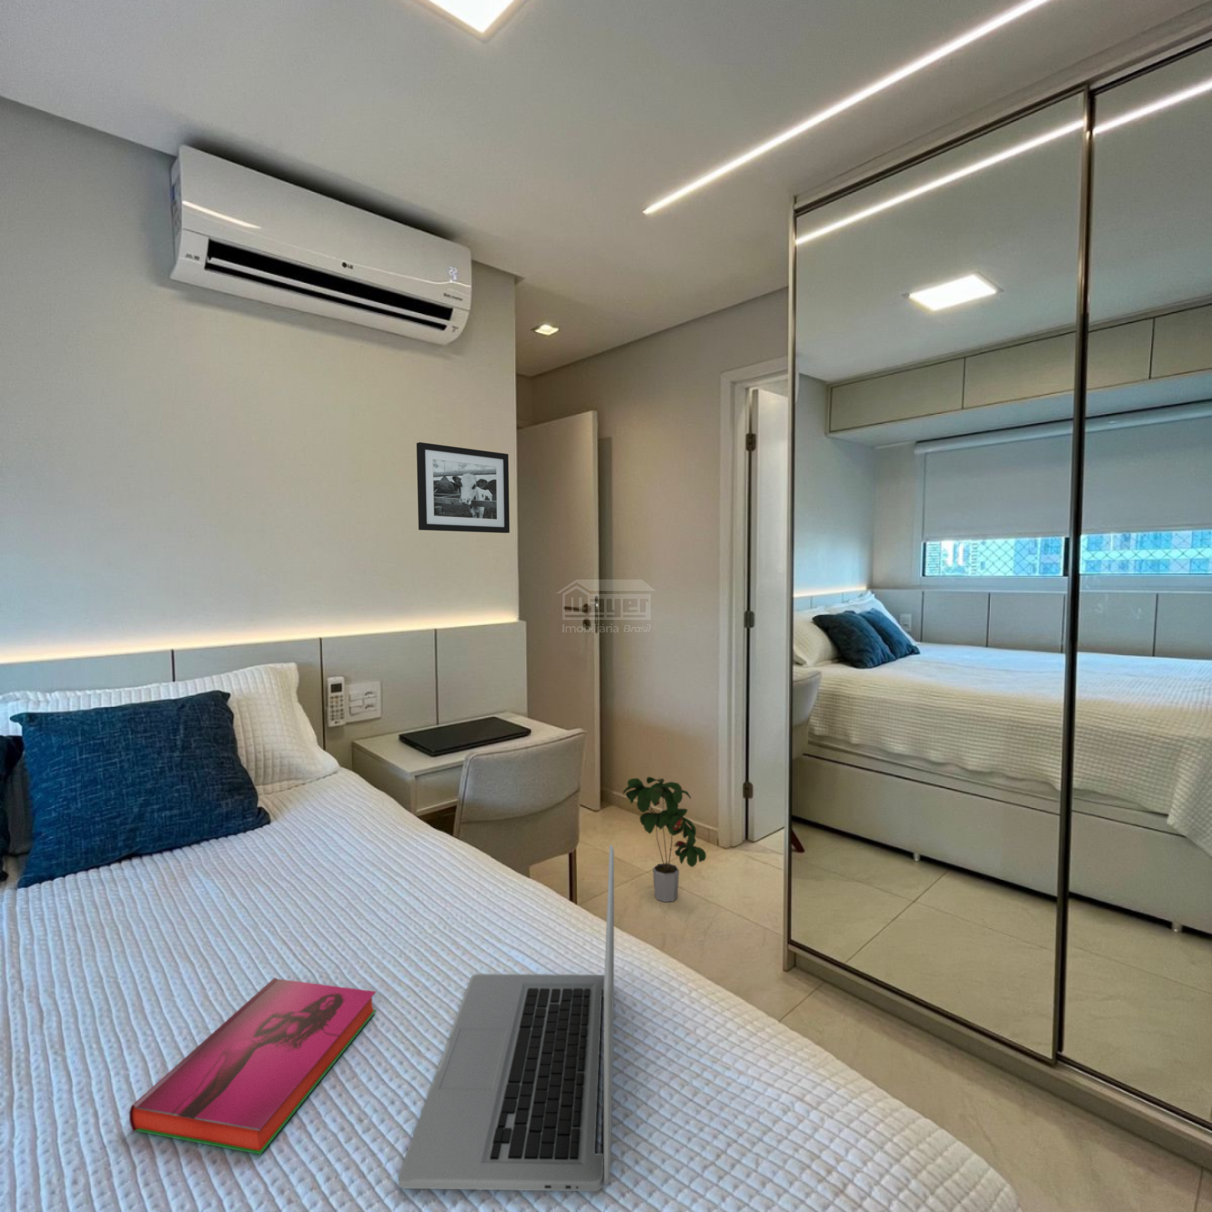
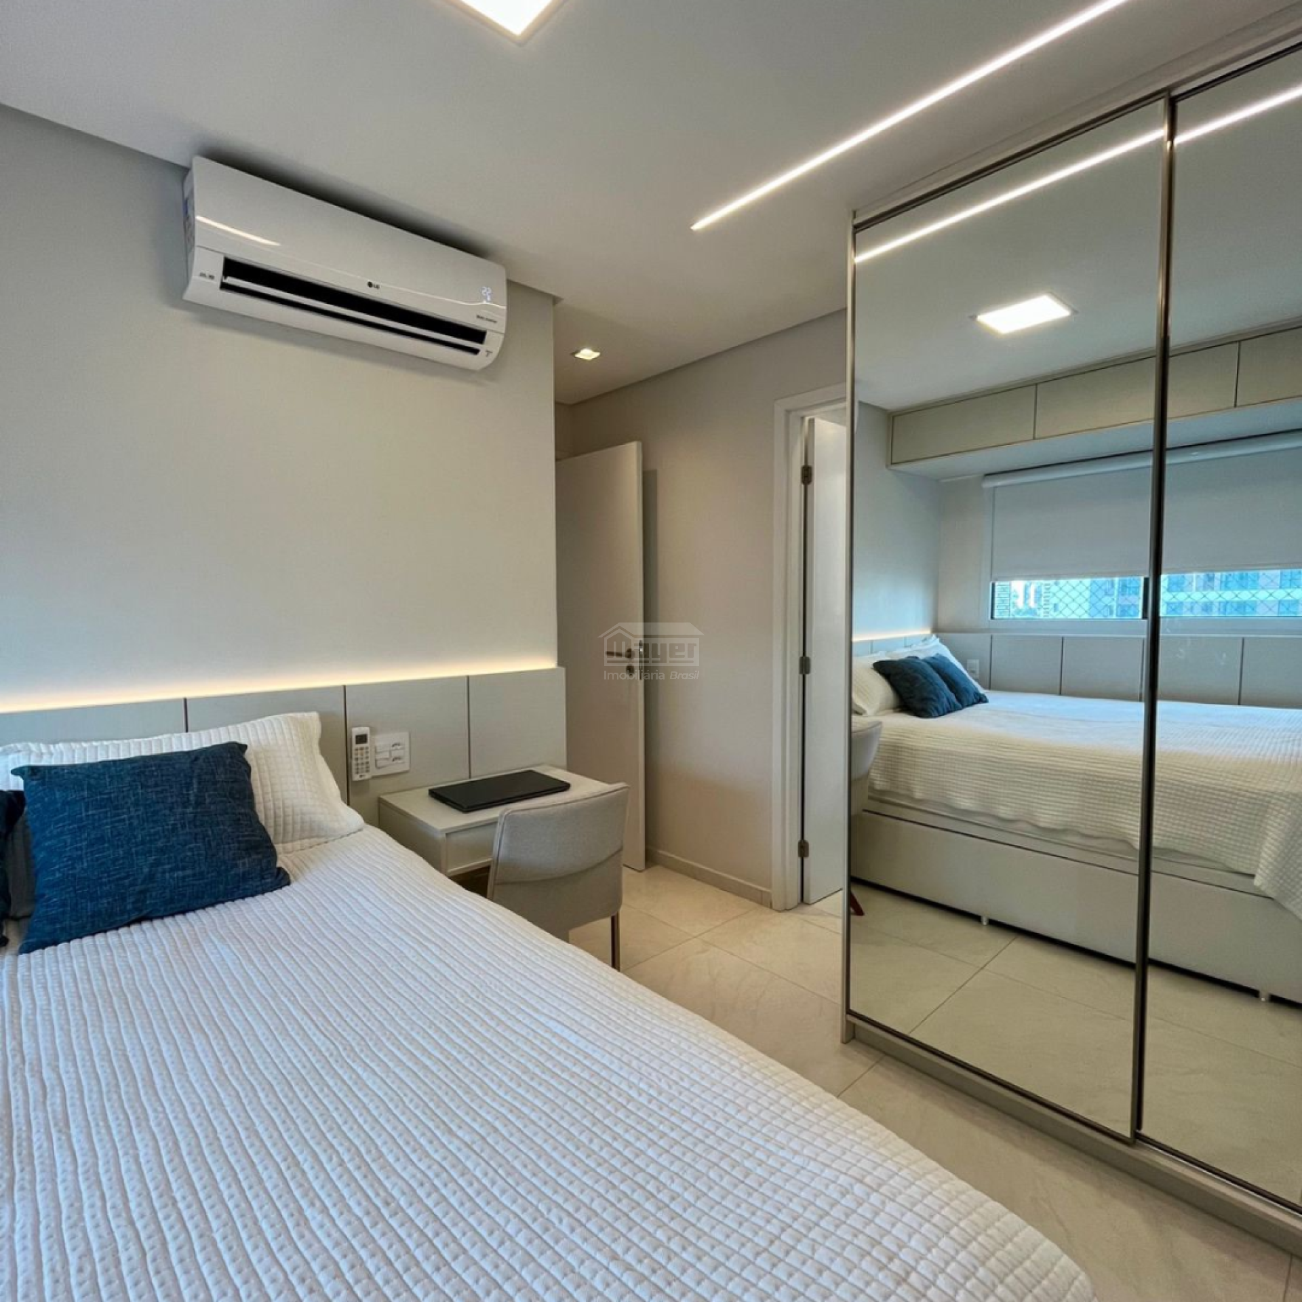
- potted plant (664, 839)
- picture frame (465, 489)
- hardback book (267, 1052)
- laptop (526, 986)
